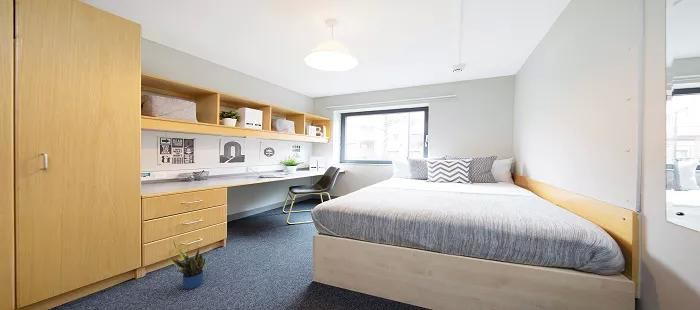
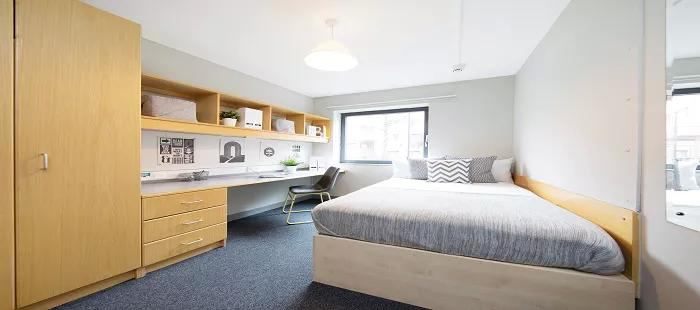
- potted plant (186, 263)
